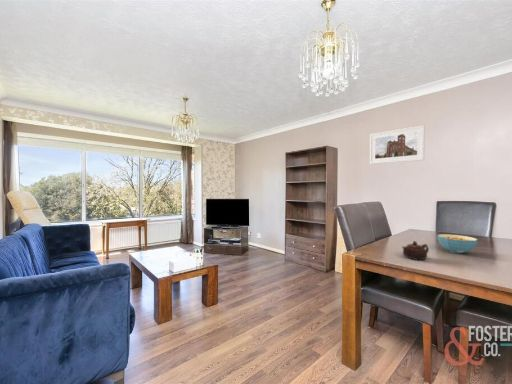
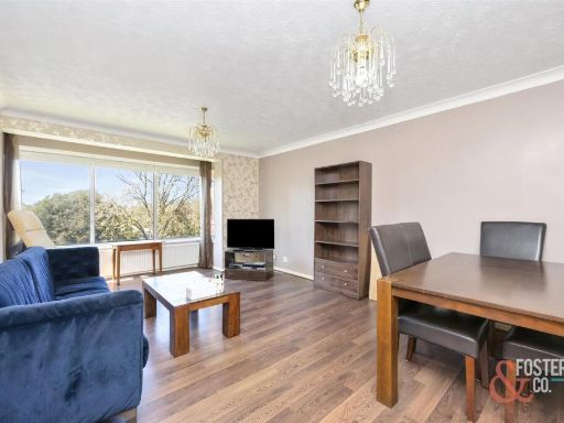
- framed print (395, 146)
- cereal bowl (456, 244)
- teapot (415, 249)
